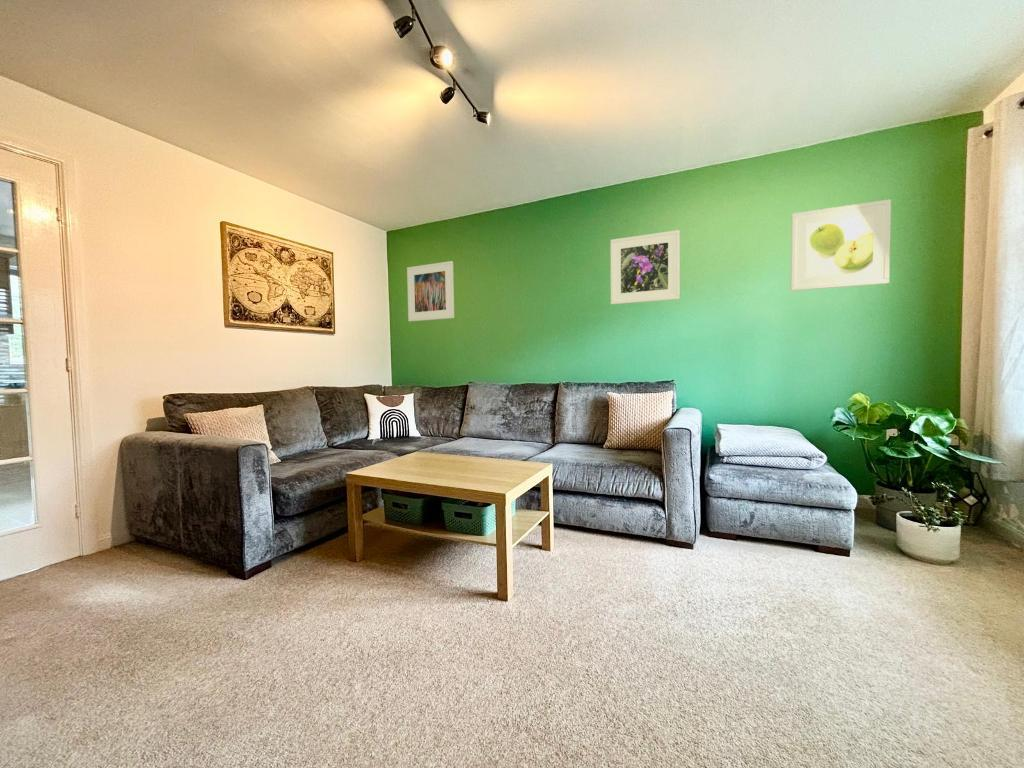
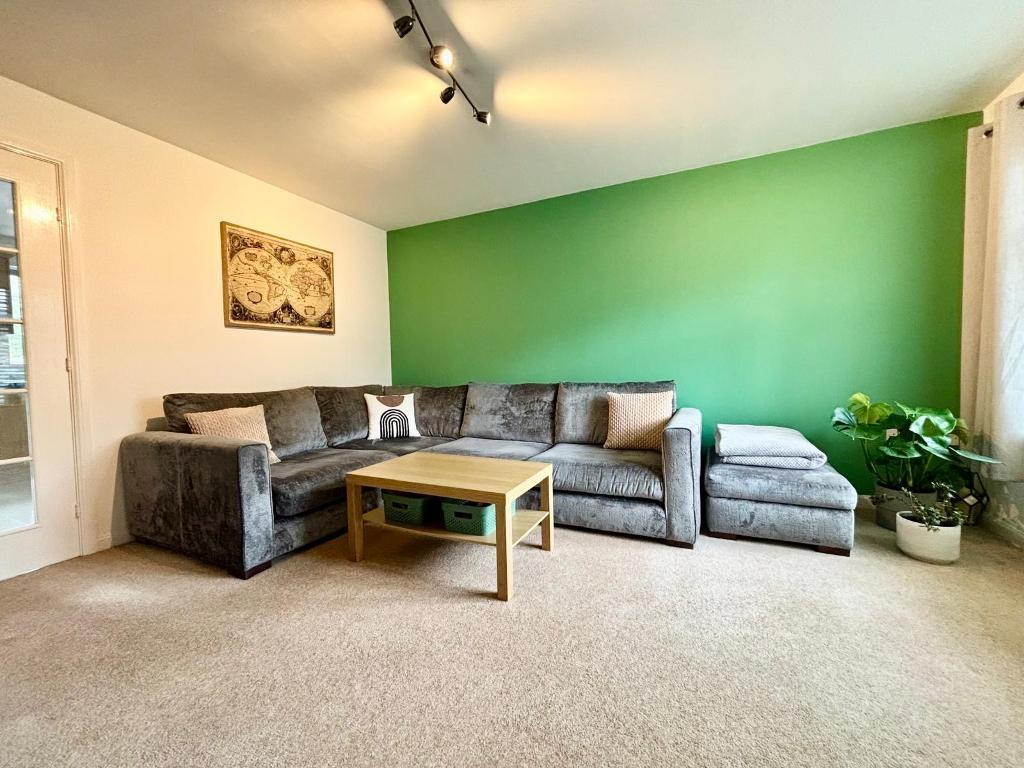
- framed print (644, 268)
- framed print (838, 247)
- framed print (430, 292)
